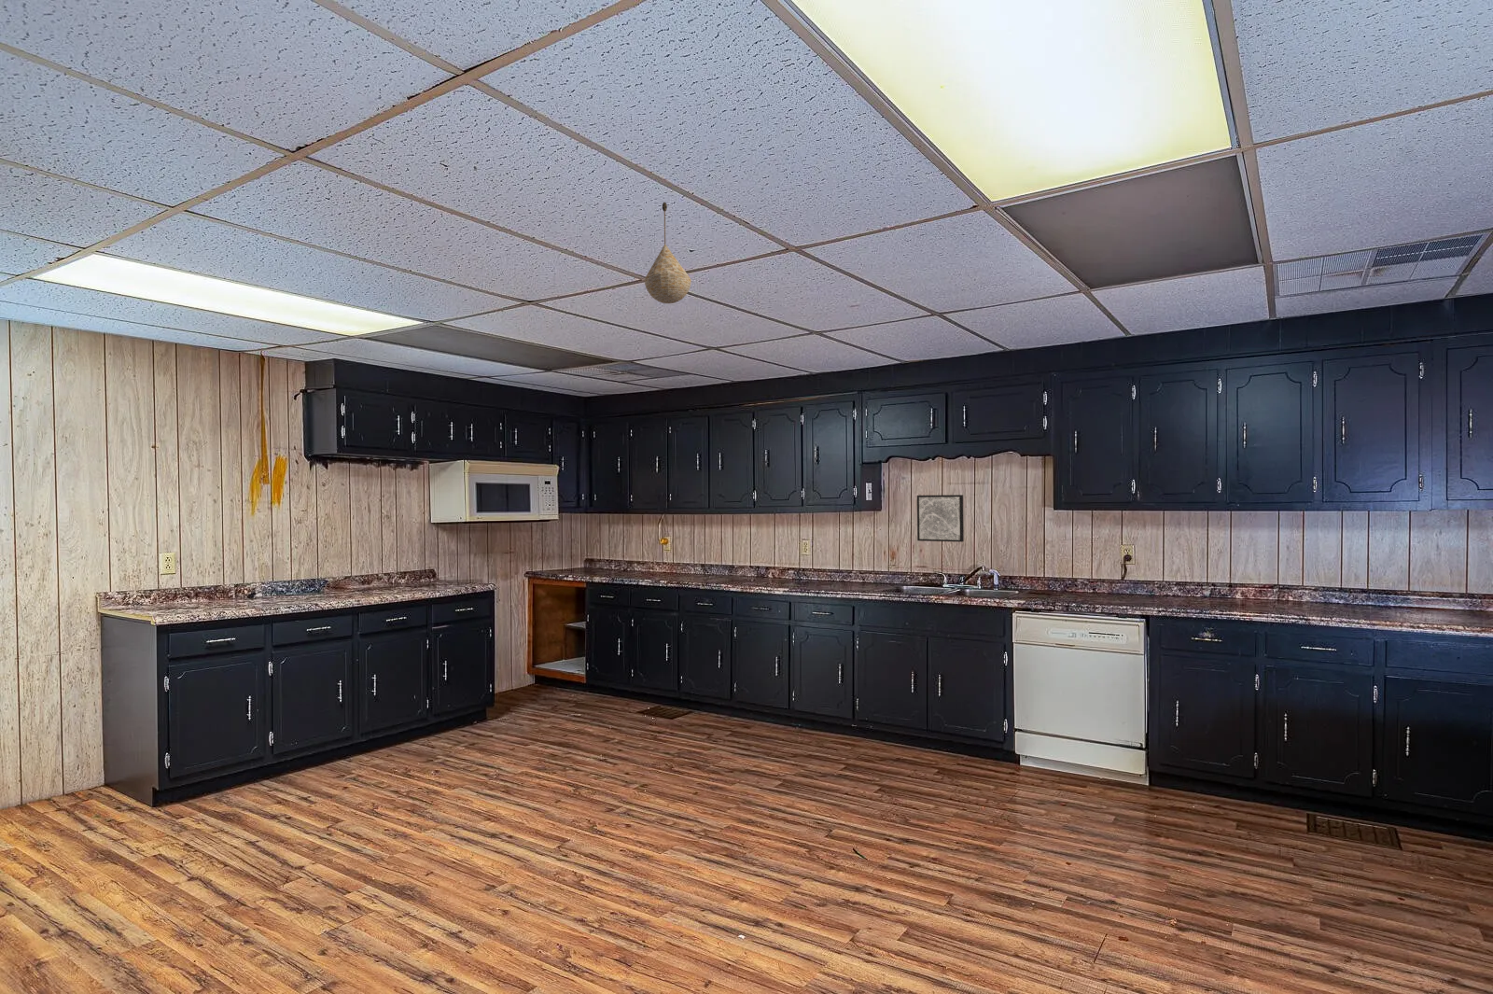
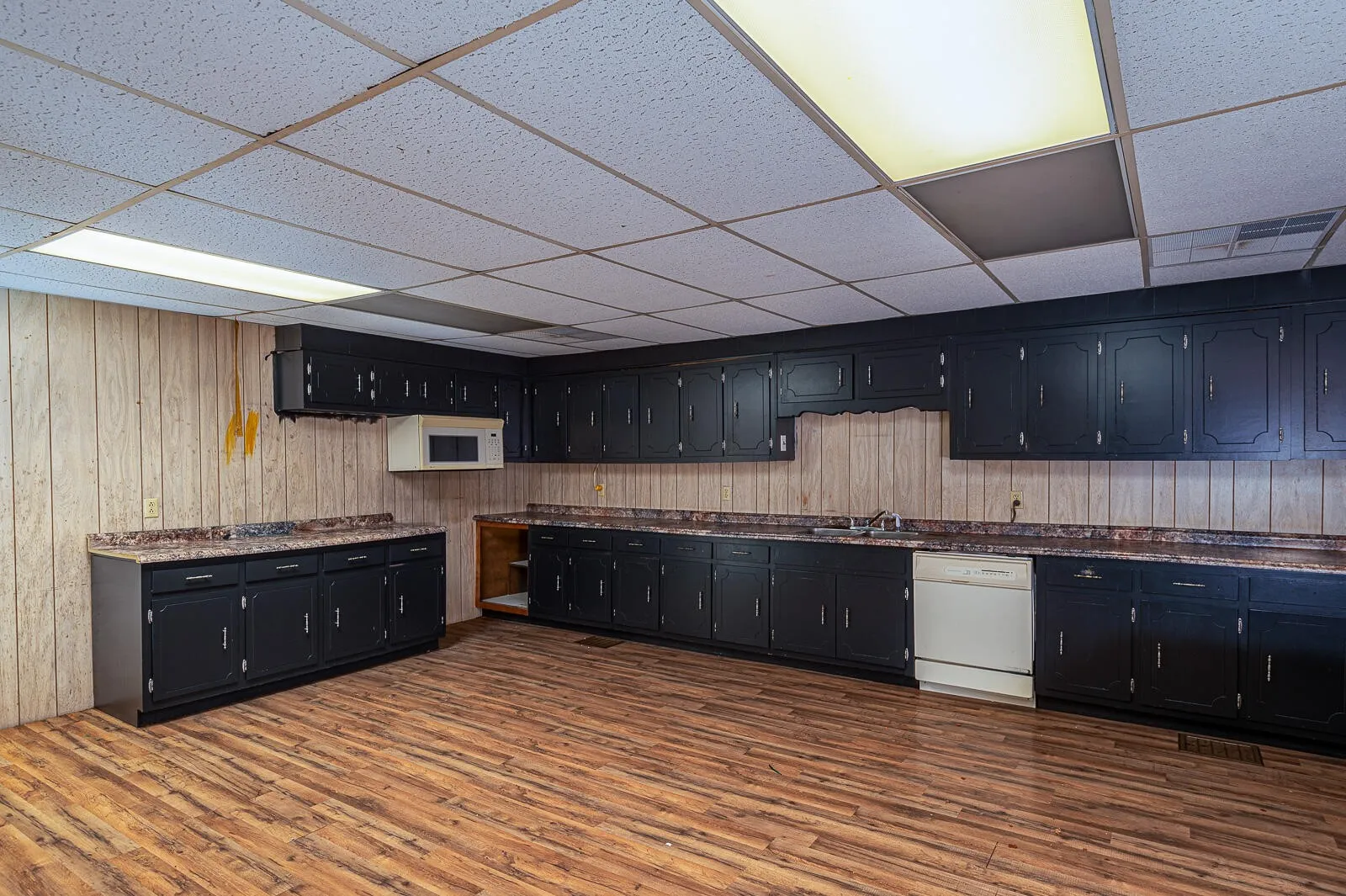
- pendant light (667, 250)
- wall art (940, 518)
